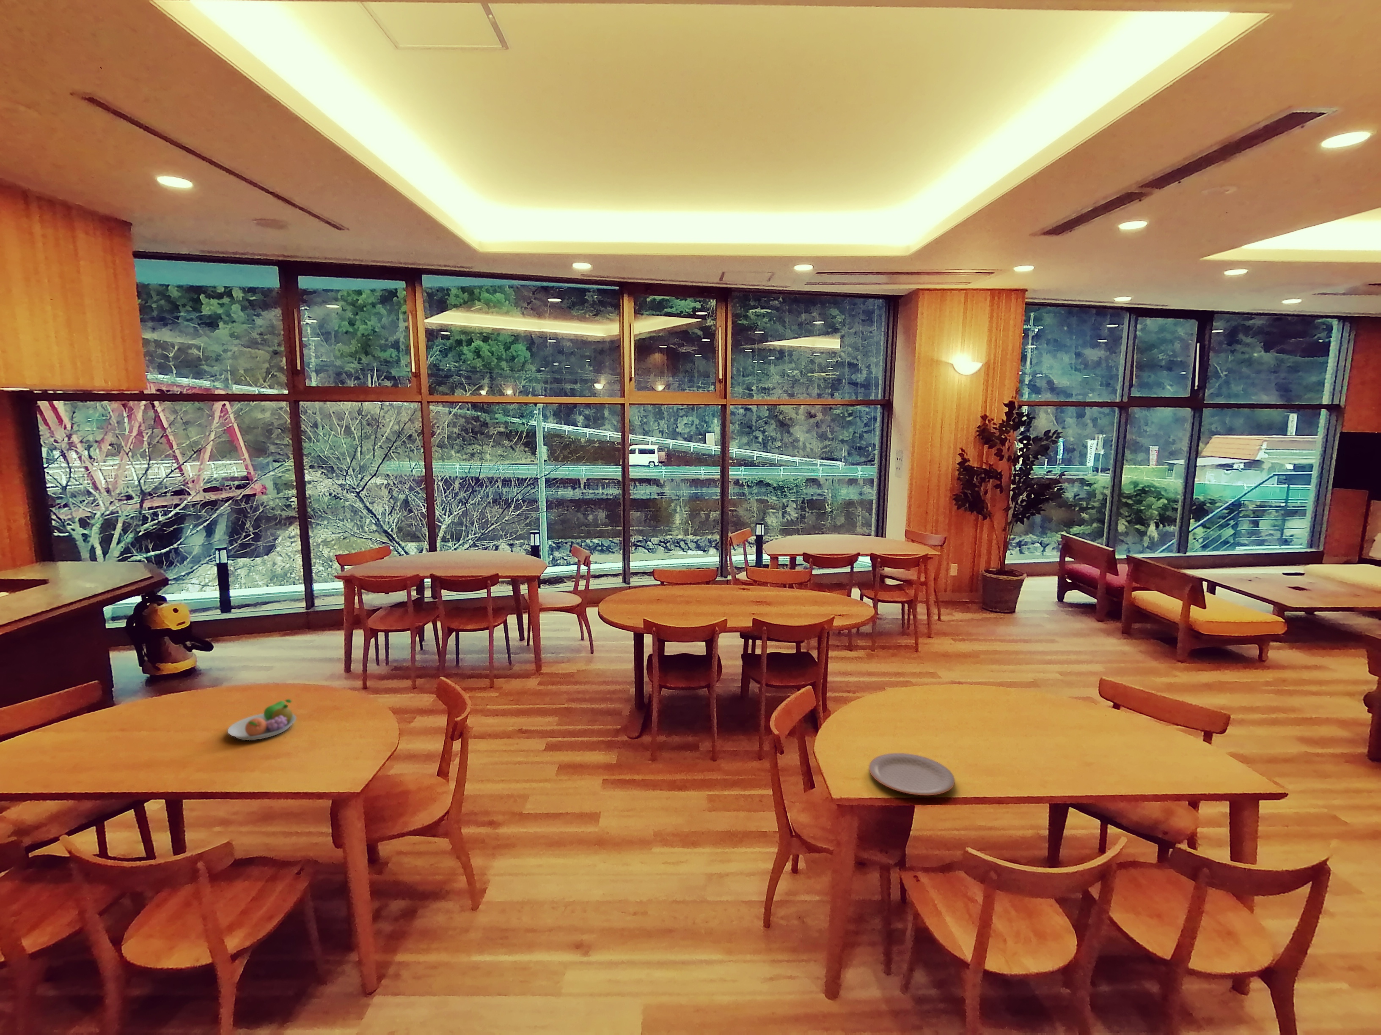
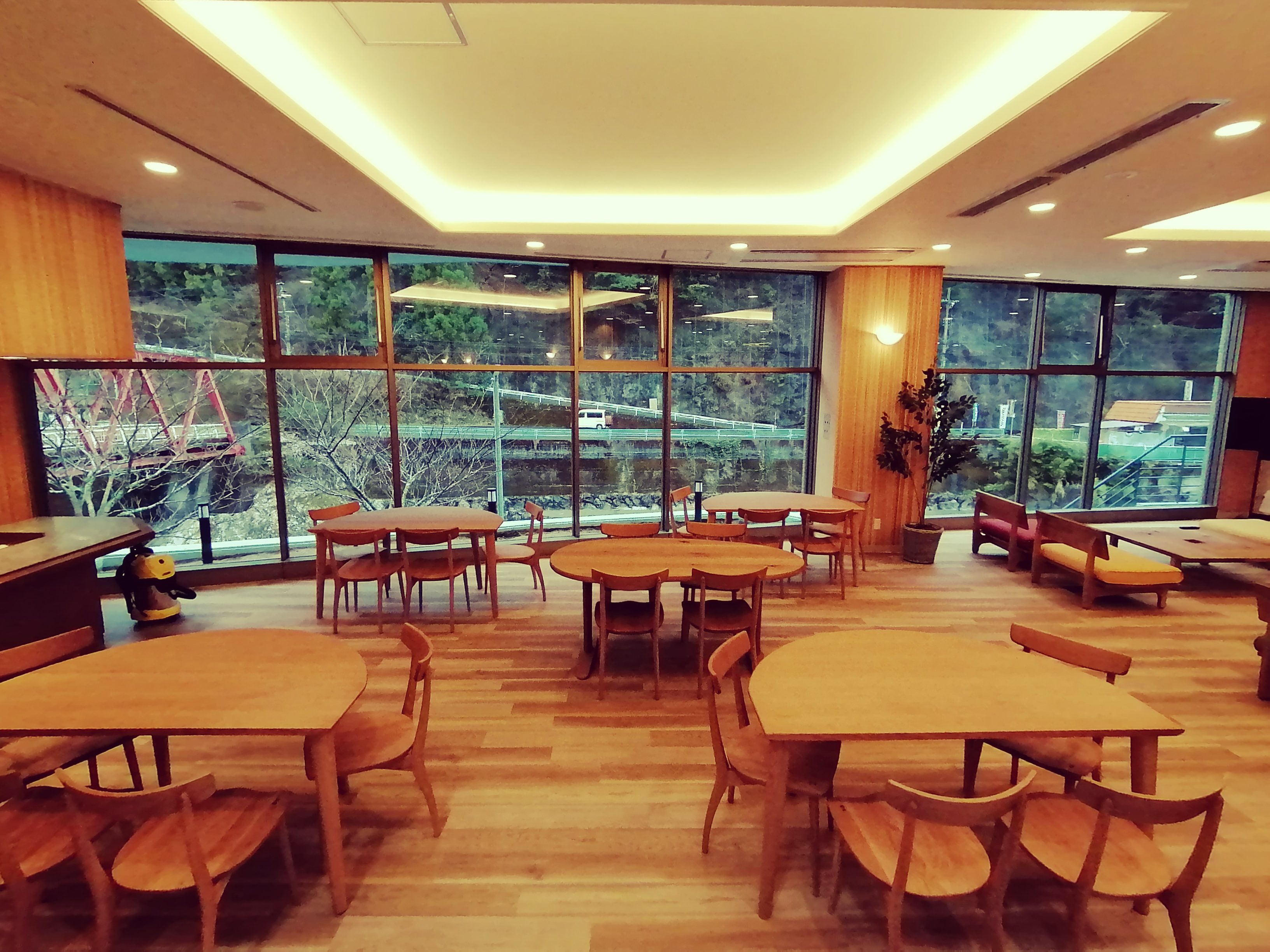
- plate (910, 775)
- fruit bowl (265, 718)
